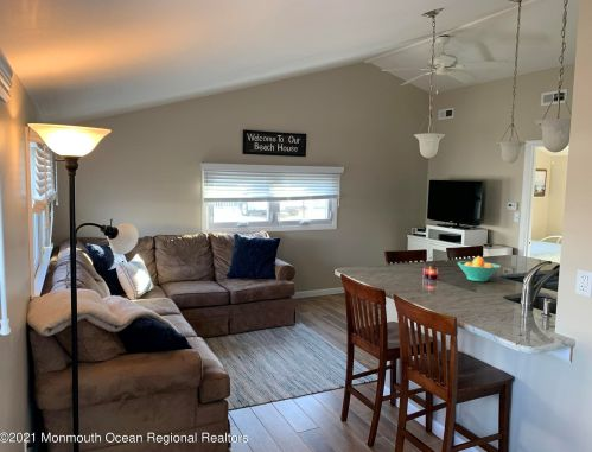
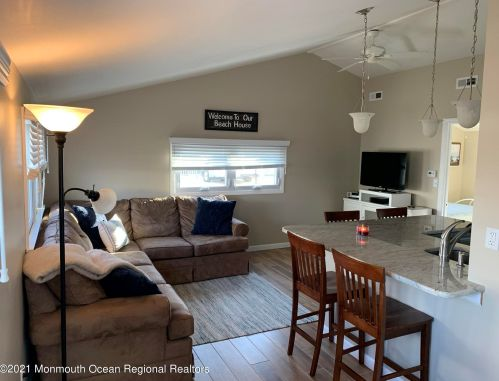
- fruit bowl (478, 268)
